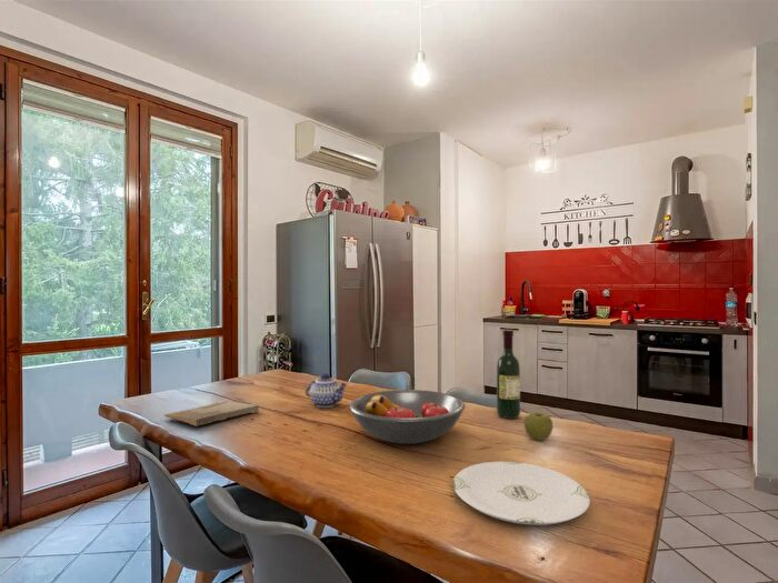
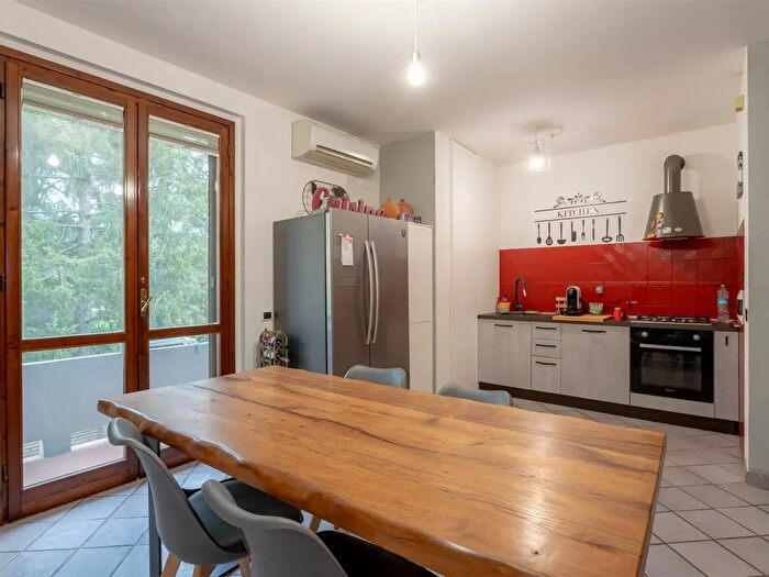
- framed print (212, 411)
- teapot (326, 389)
- apple (538, 426)
- plate (518, 492)
- fruit bowl (407, 414)
- wine bottle (508, 372)
